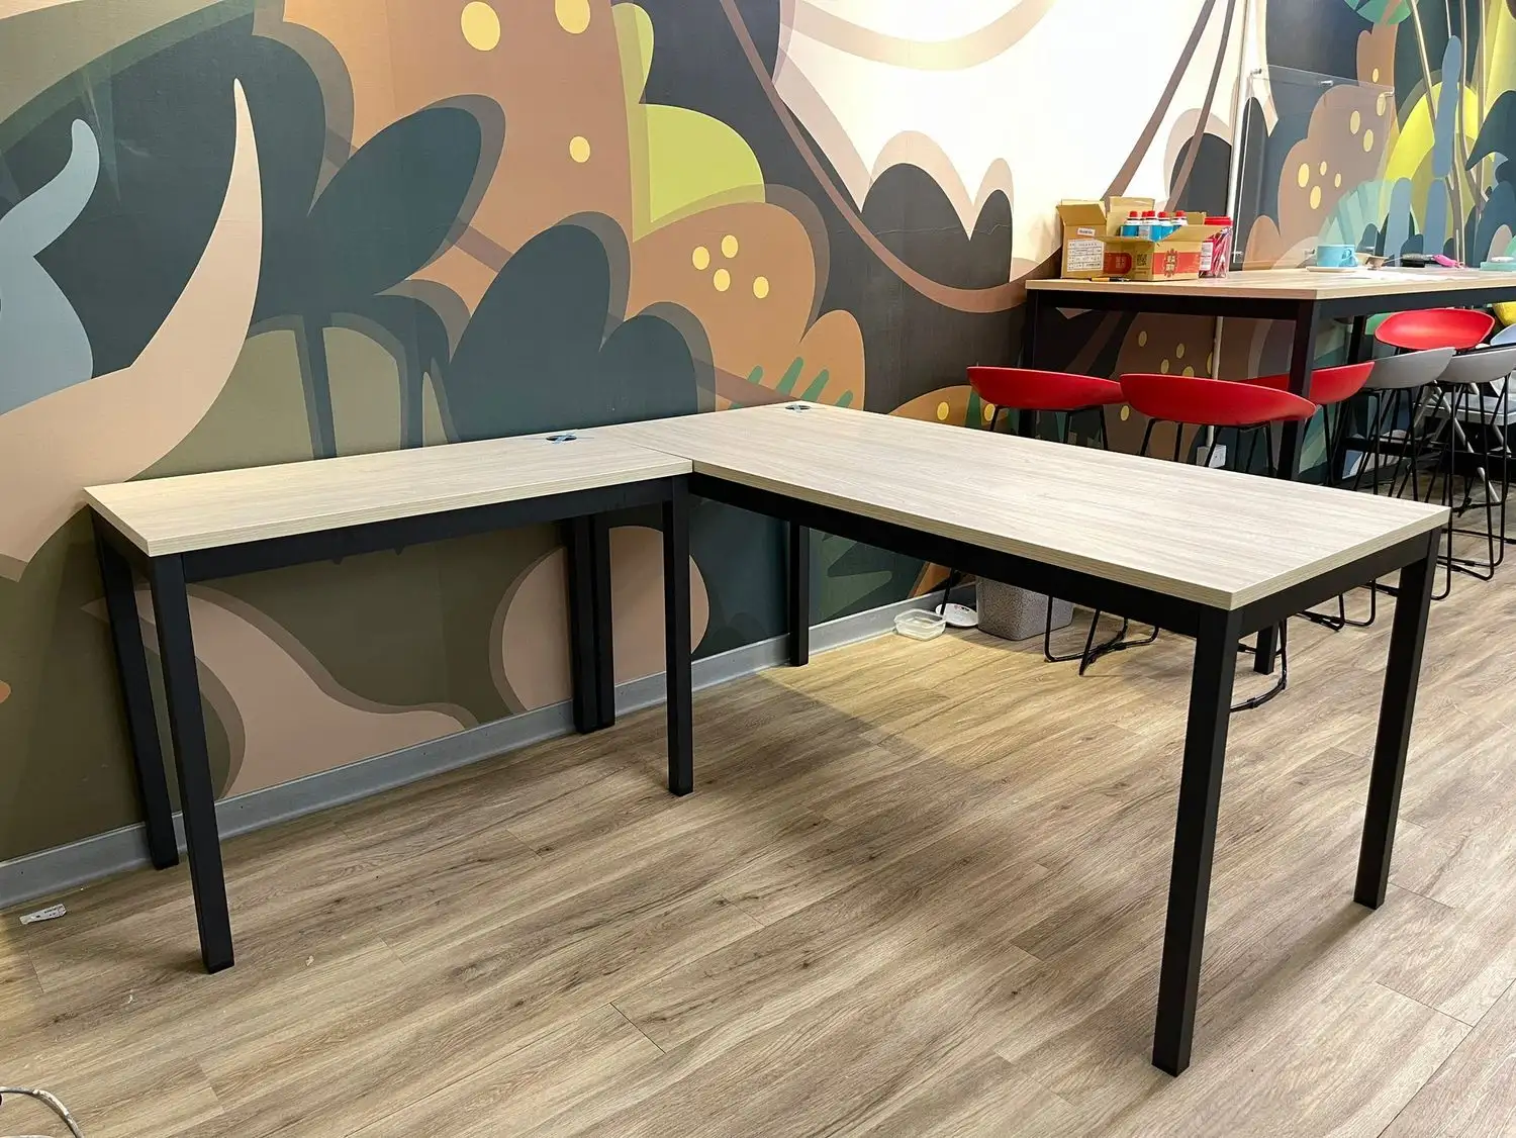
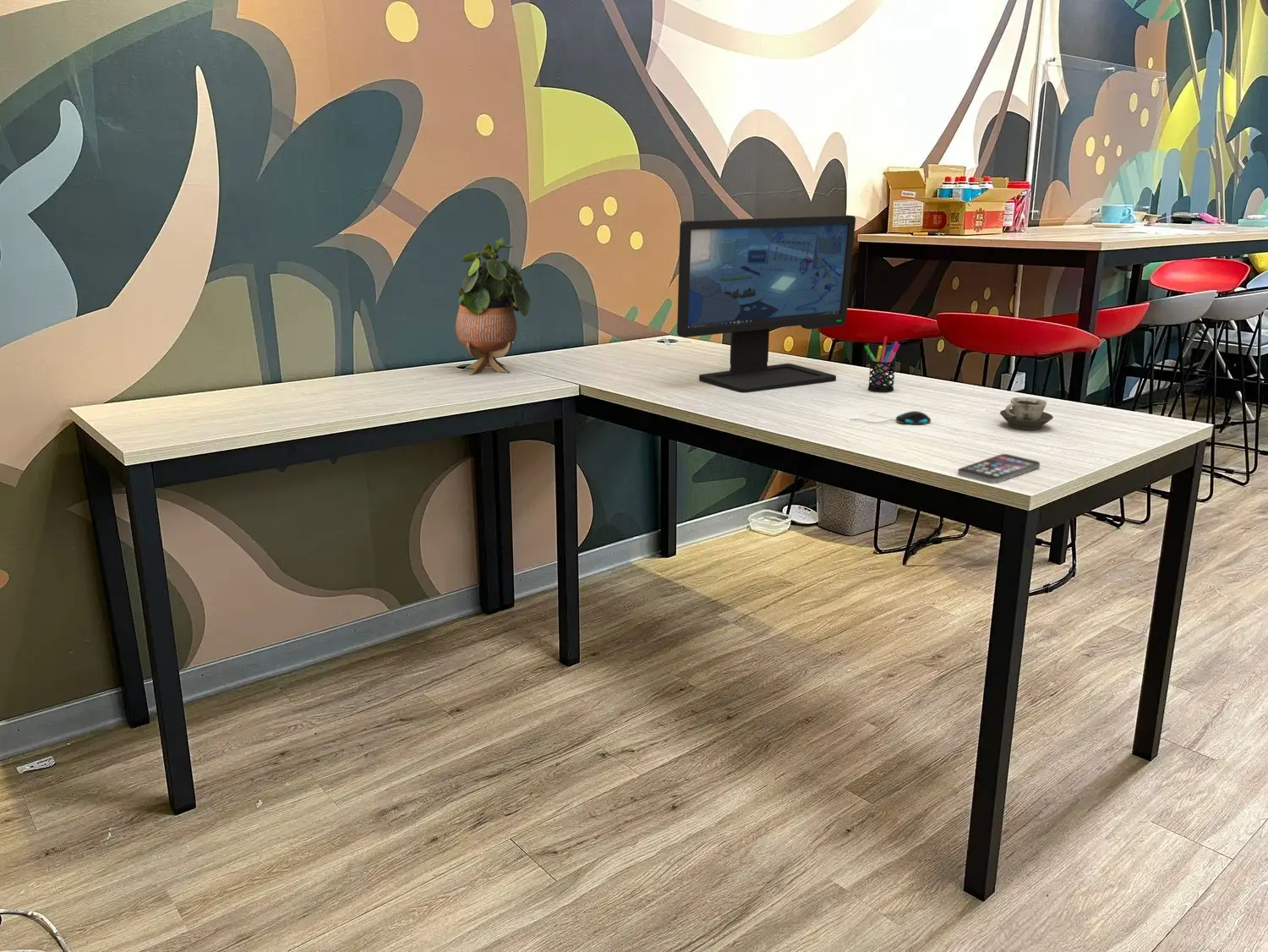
+ mouse (892, 419)
+ cup (1026, 413)
+ smartphone (999, 468)
+ computer monitor (767, 300)
+ potted plant (492, 305)
+ pen holder (879, 363)
